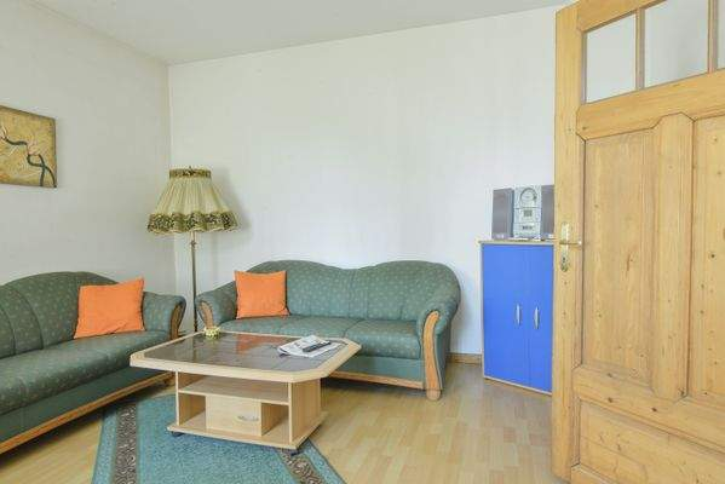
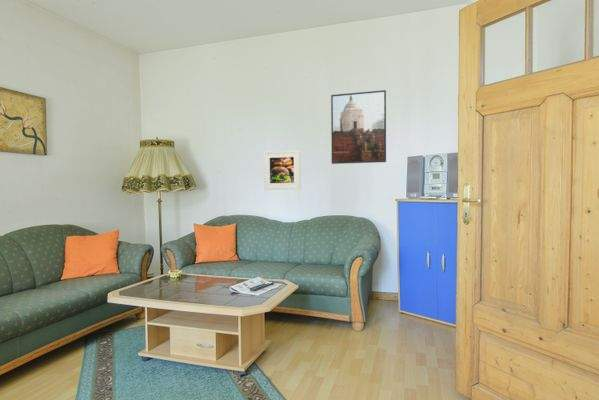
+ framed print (281, 170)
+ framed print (358, 127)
